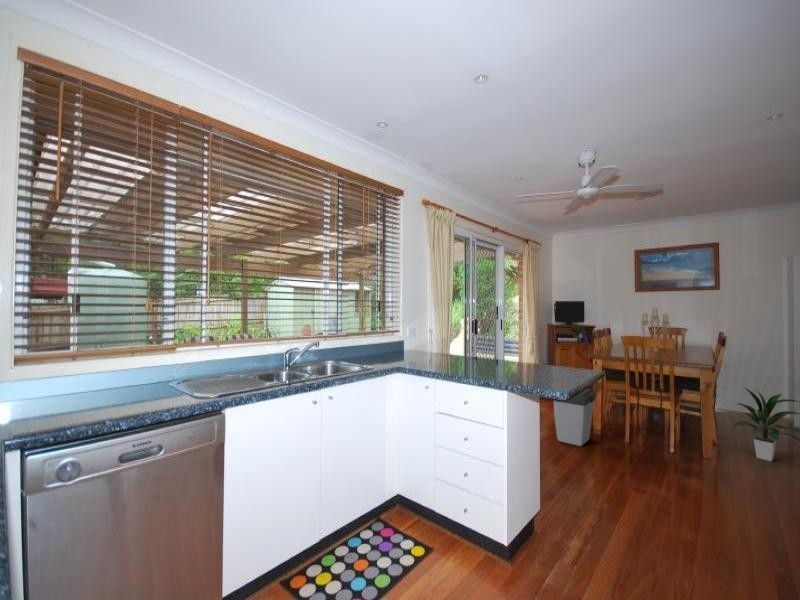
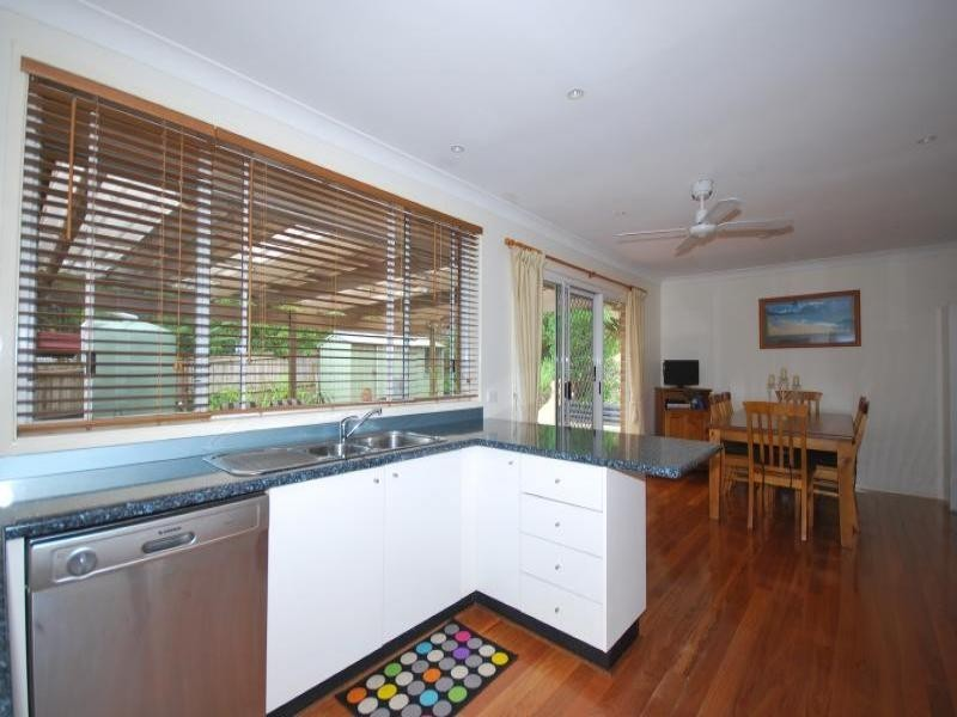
- indoor plant (766, 423)
- trash can (574, 414)
